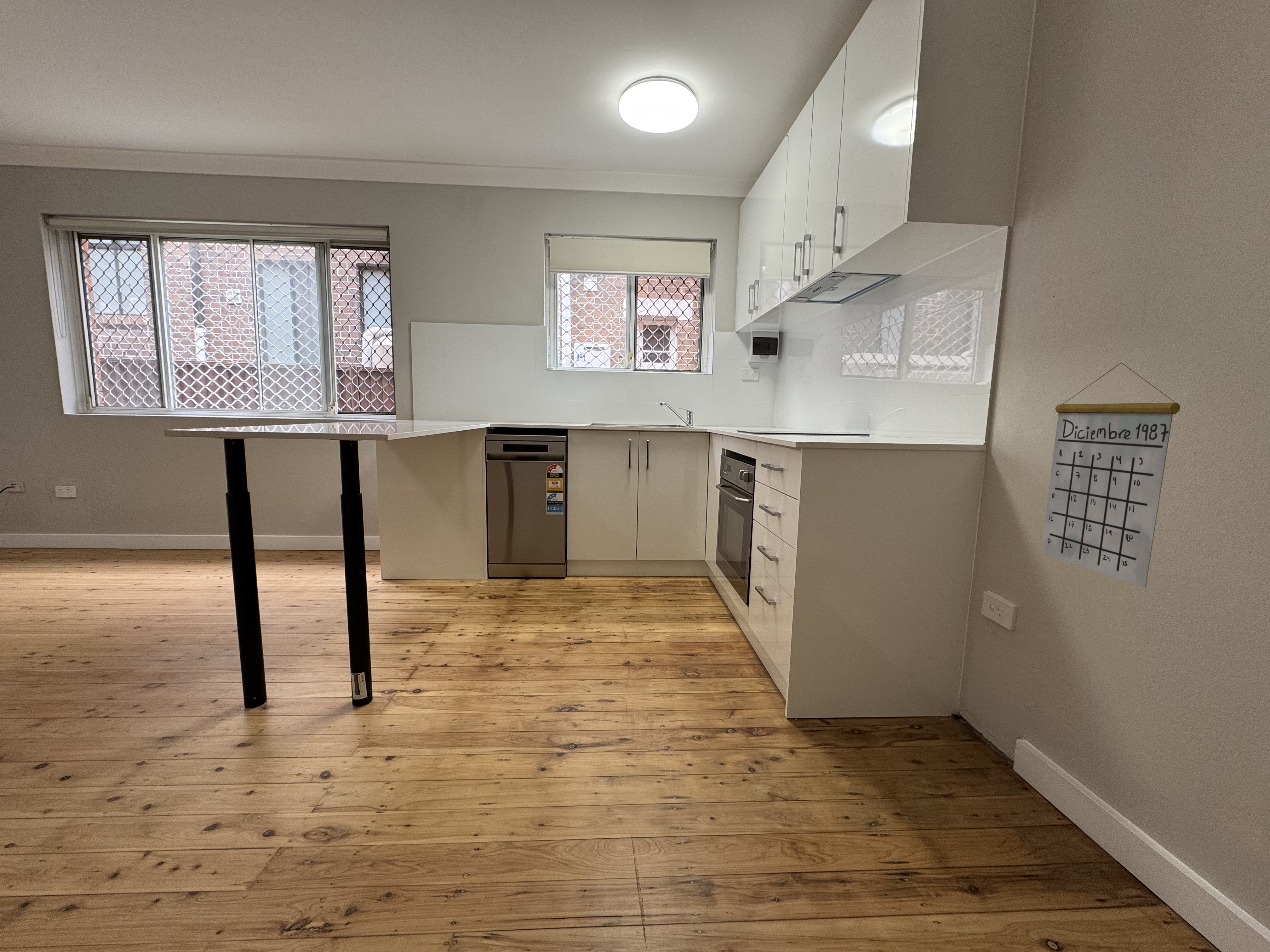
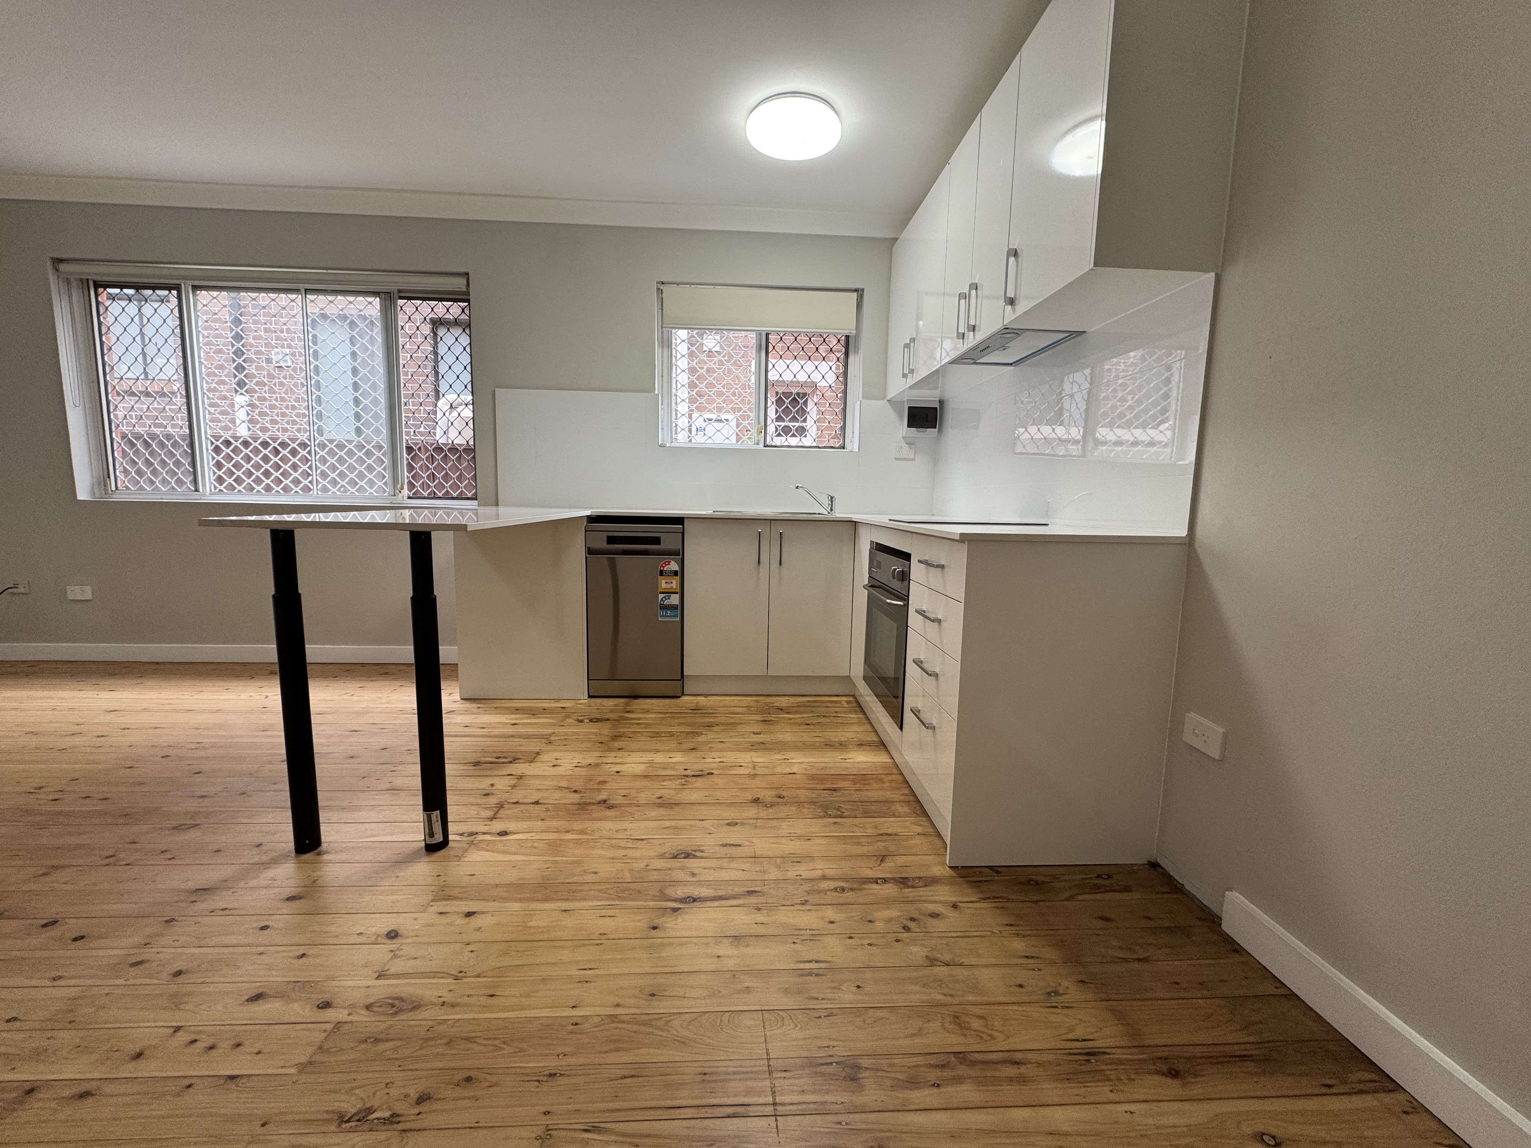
- calendar (1102, 468)
